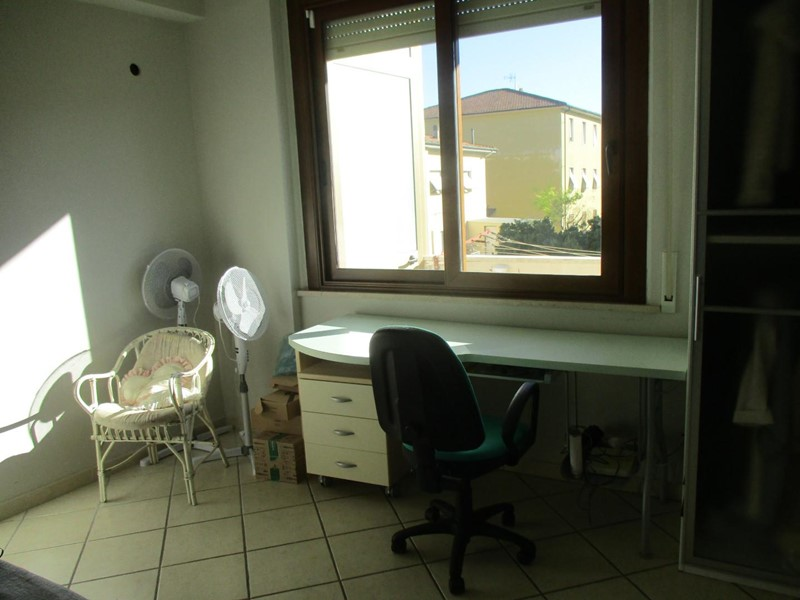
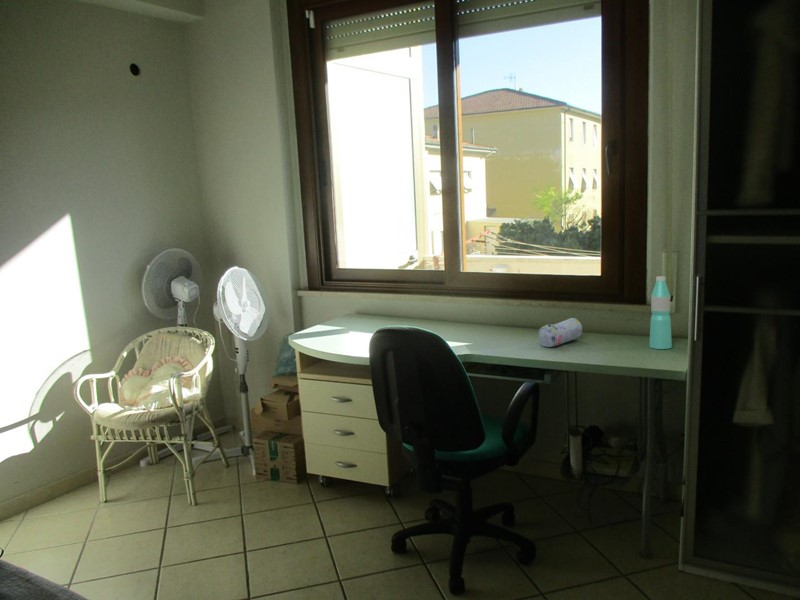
+ water bottle (660, 312)
+ pencil case (560, 332)
